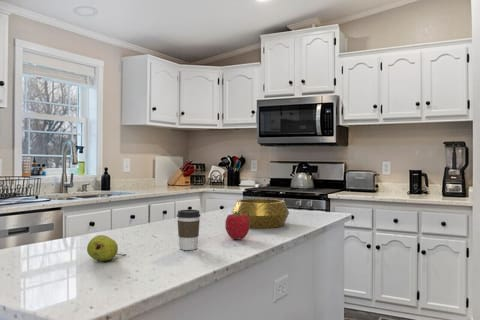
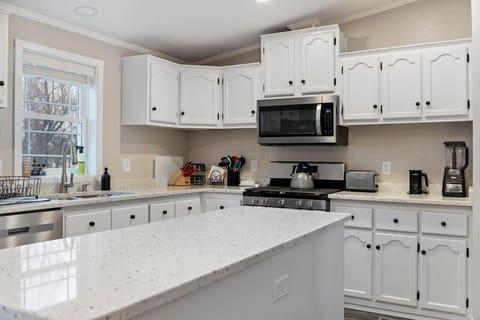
- decorative bowl (260, 212)
- coffee cup (188, 229)
- fruit (106, 246)
- fruit (237, 225)
